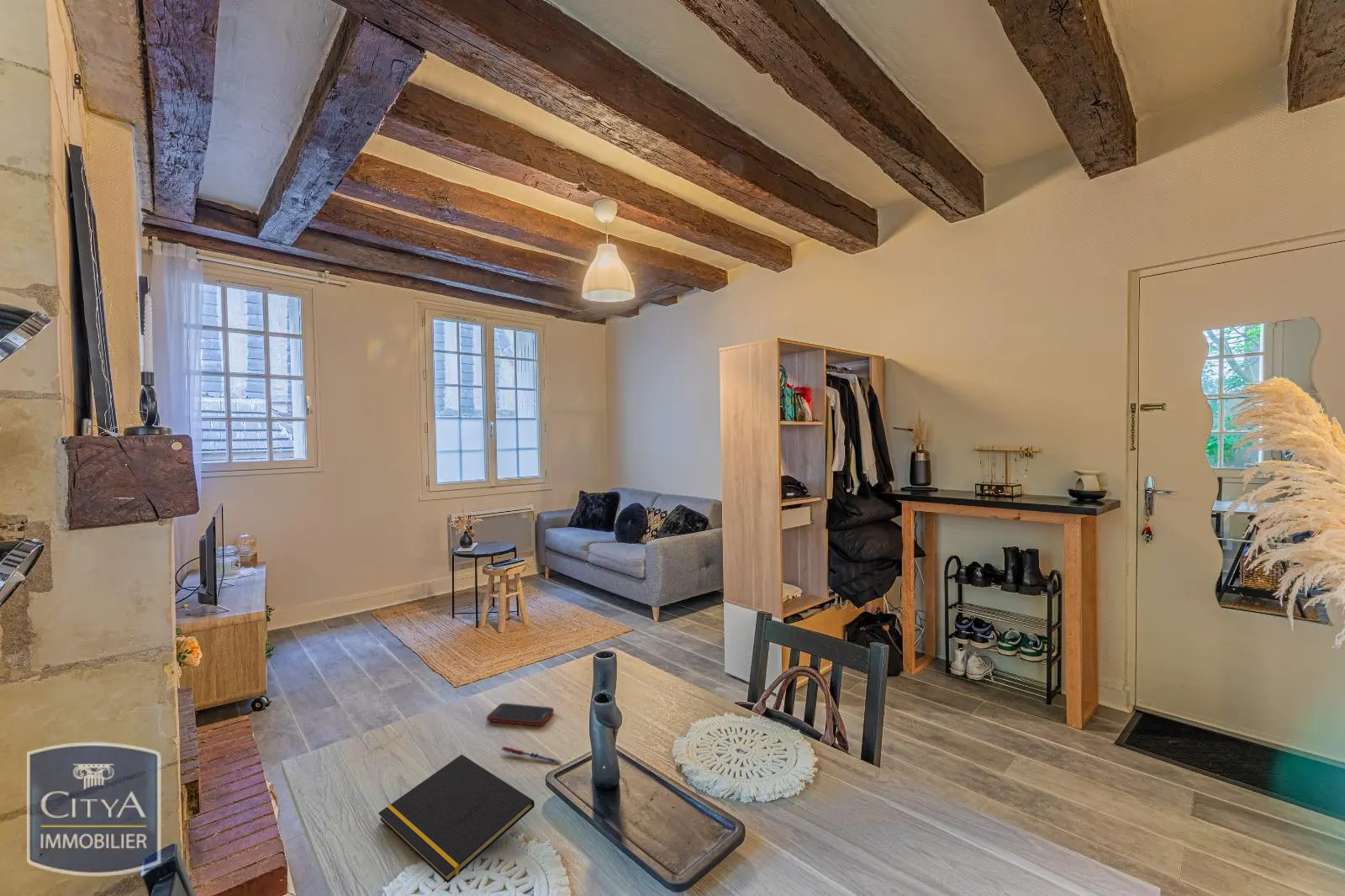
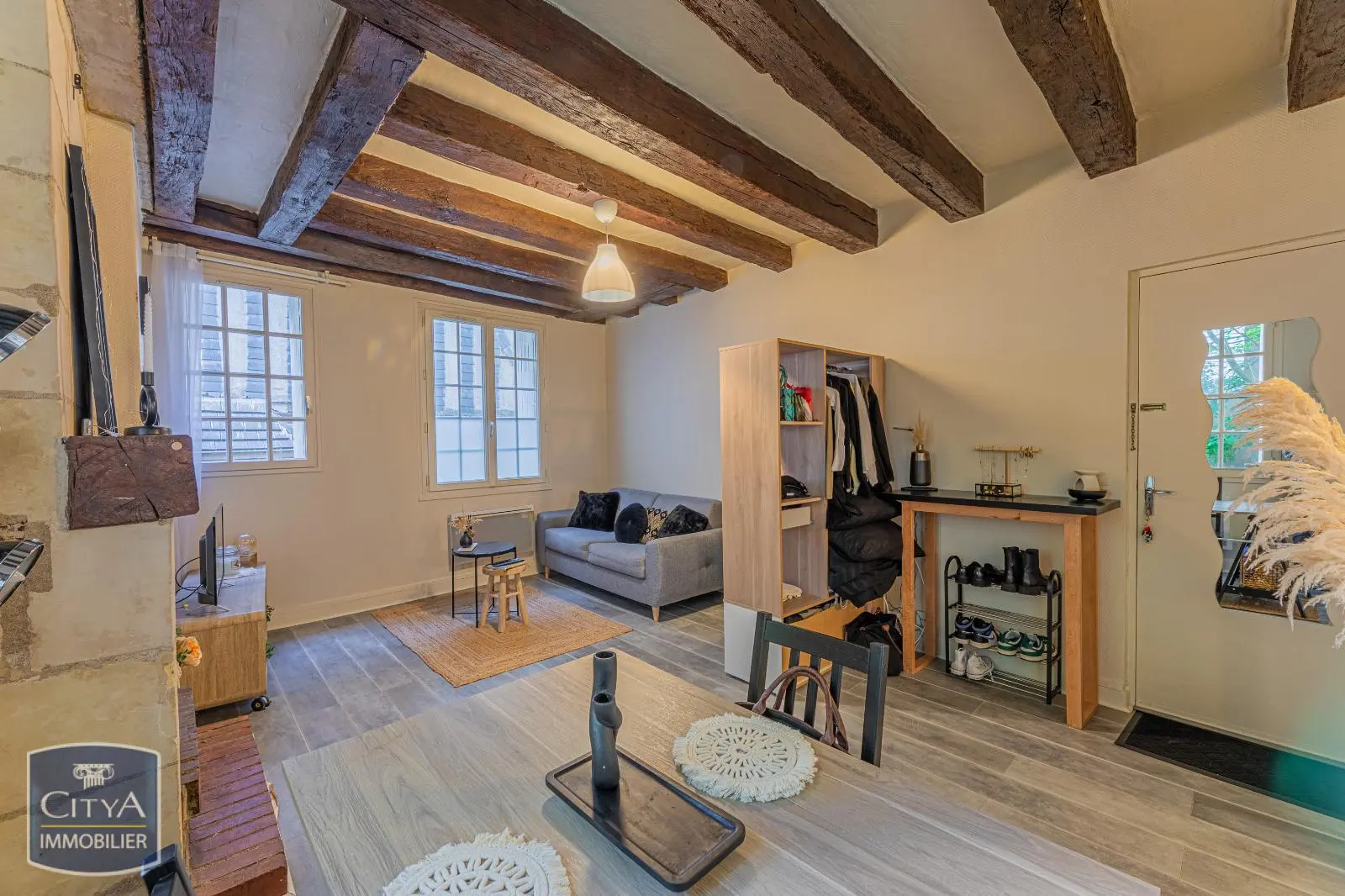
- notepad (456, 809)
- cell phone (520, 714)
- pen (530, 754)
